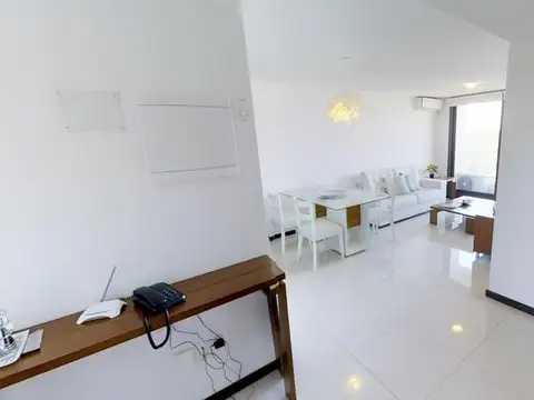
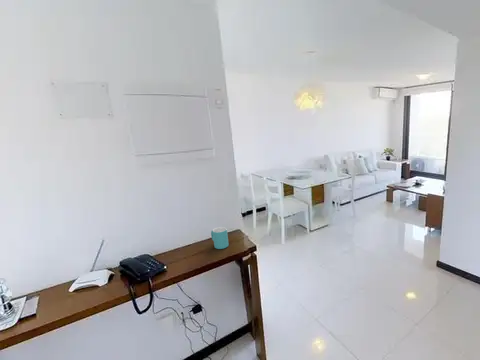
+ mug (218, 237)
